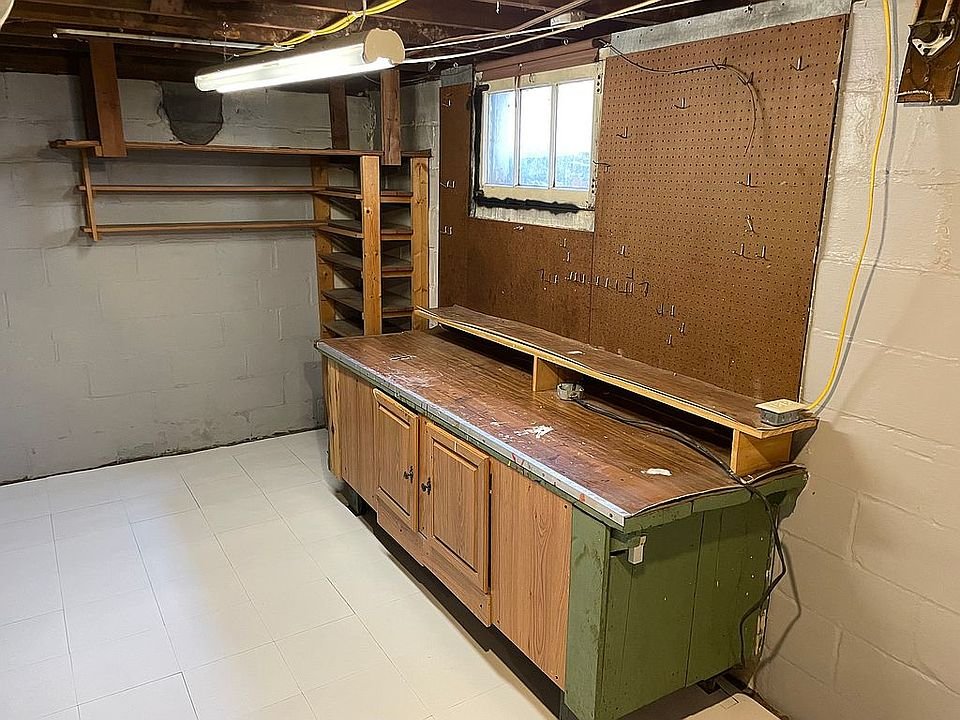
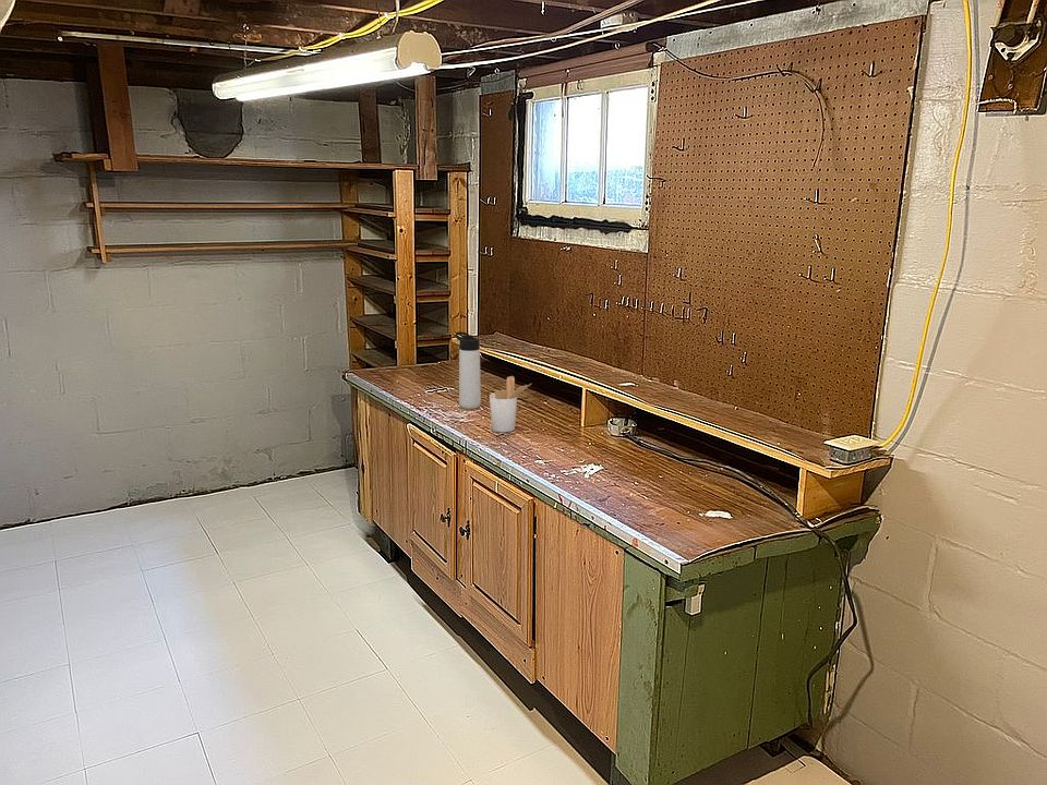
+ utensil holder (509, 404)
+ thermos bottle (467, 370)
